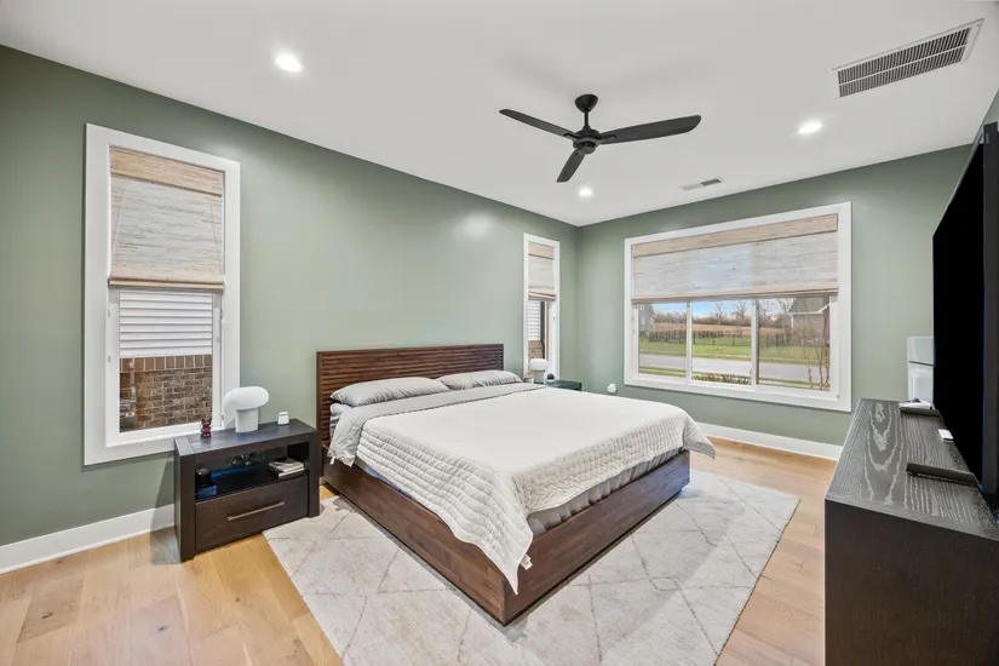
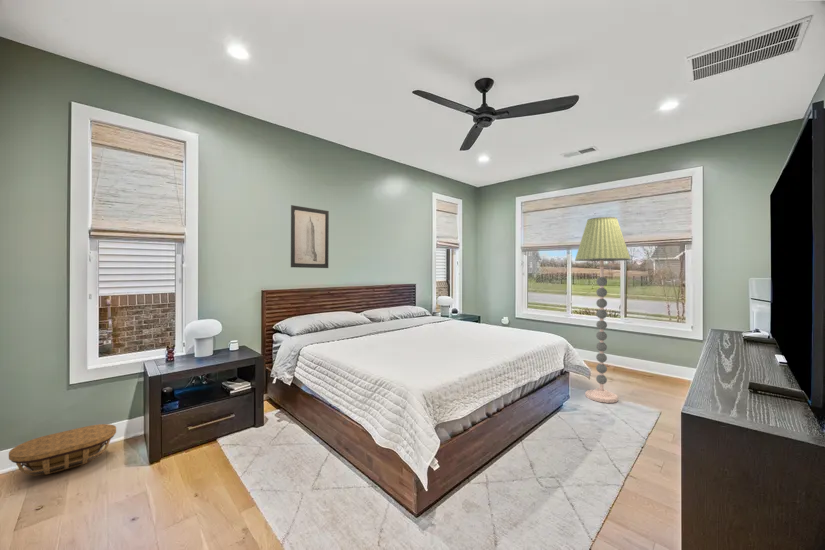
+ basket (66, 453)
+ floor lamp (601, 307)
+ wall art (310, 238)
